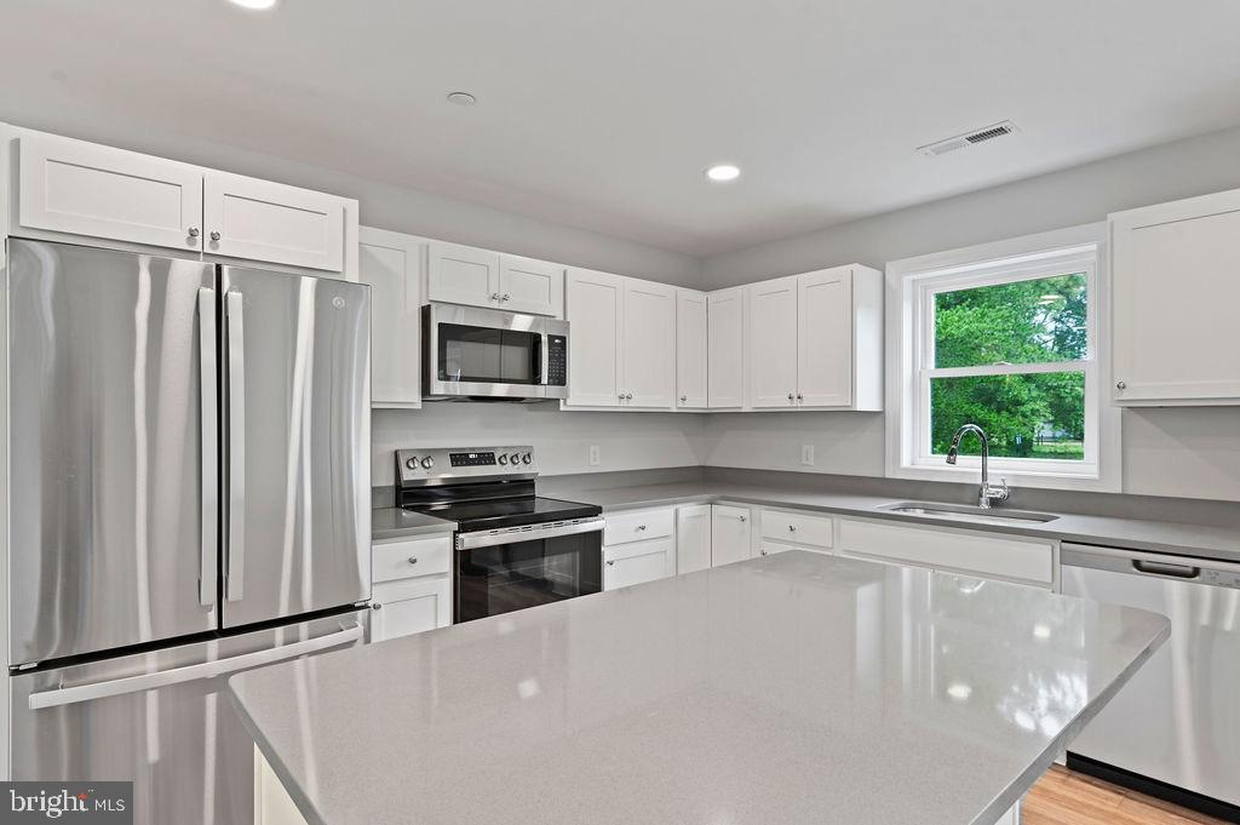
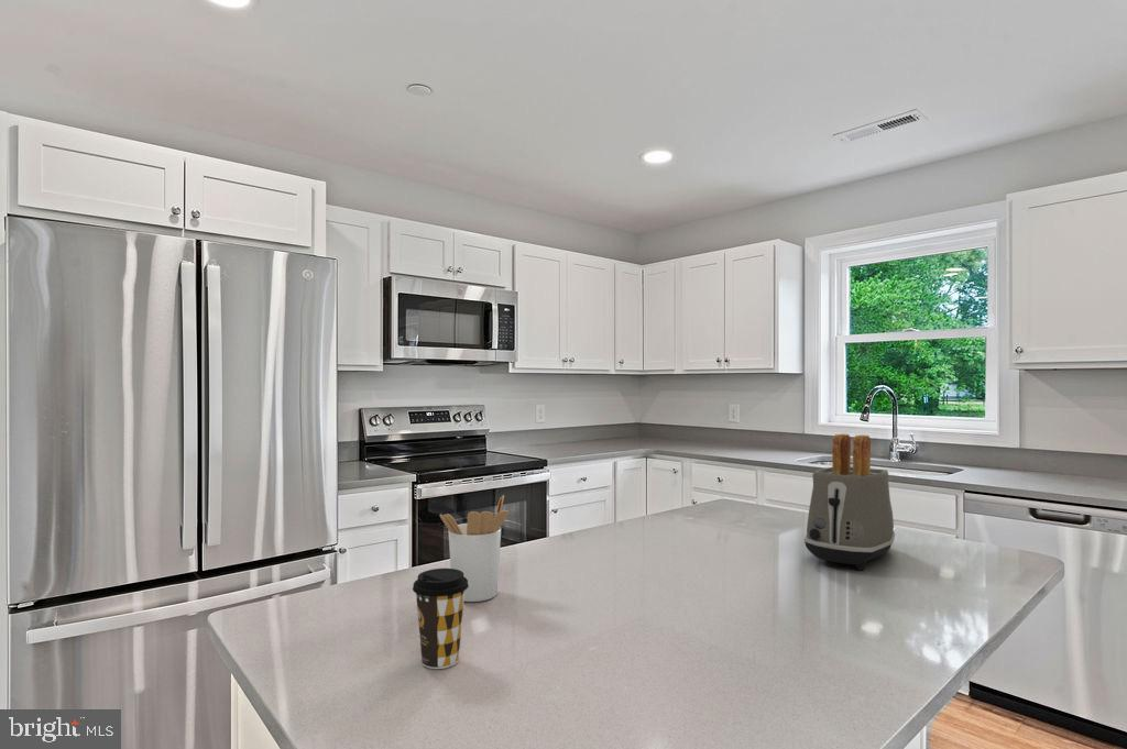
+ utensil holder (479, 548)
+ coffee cup (440, 617)
+ toaster (851, 494)
